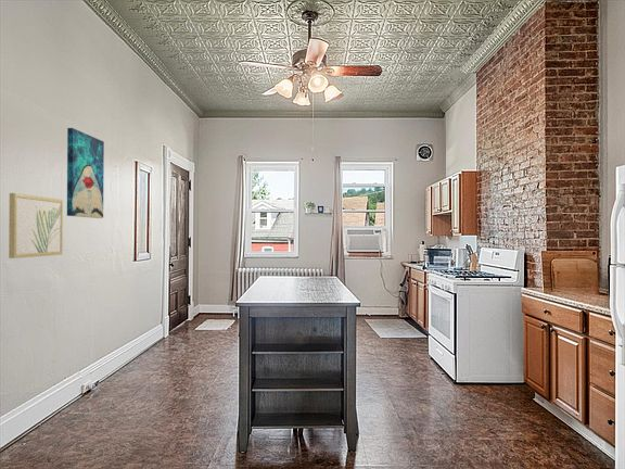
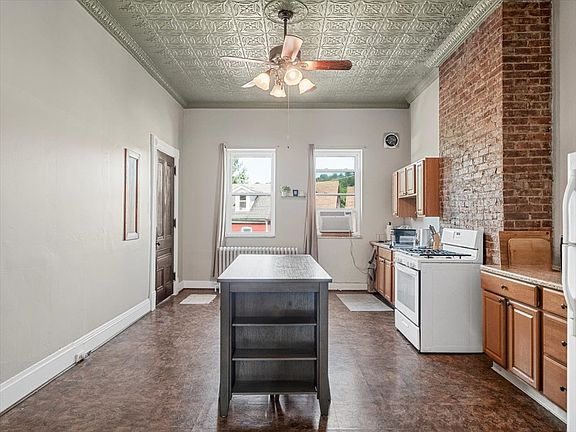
- wall art (86, 176)
- wall art (38, 226)
